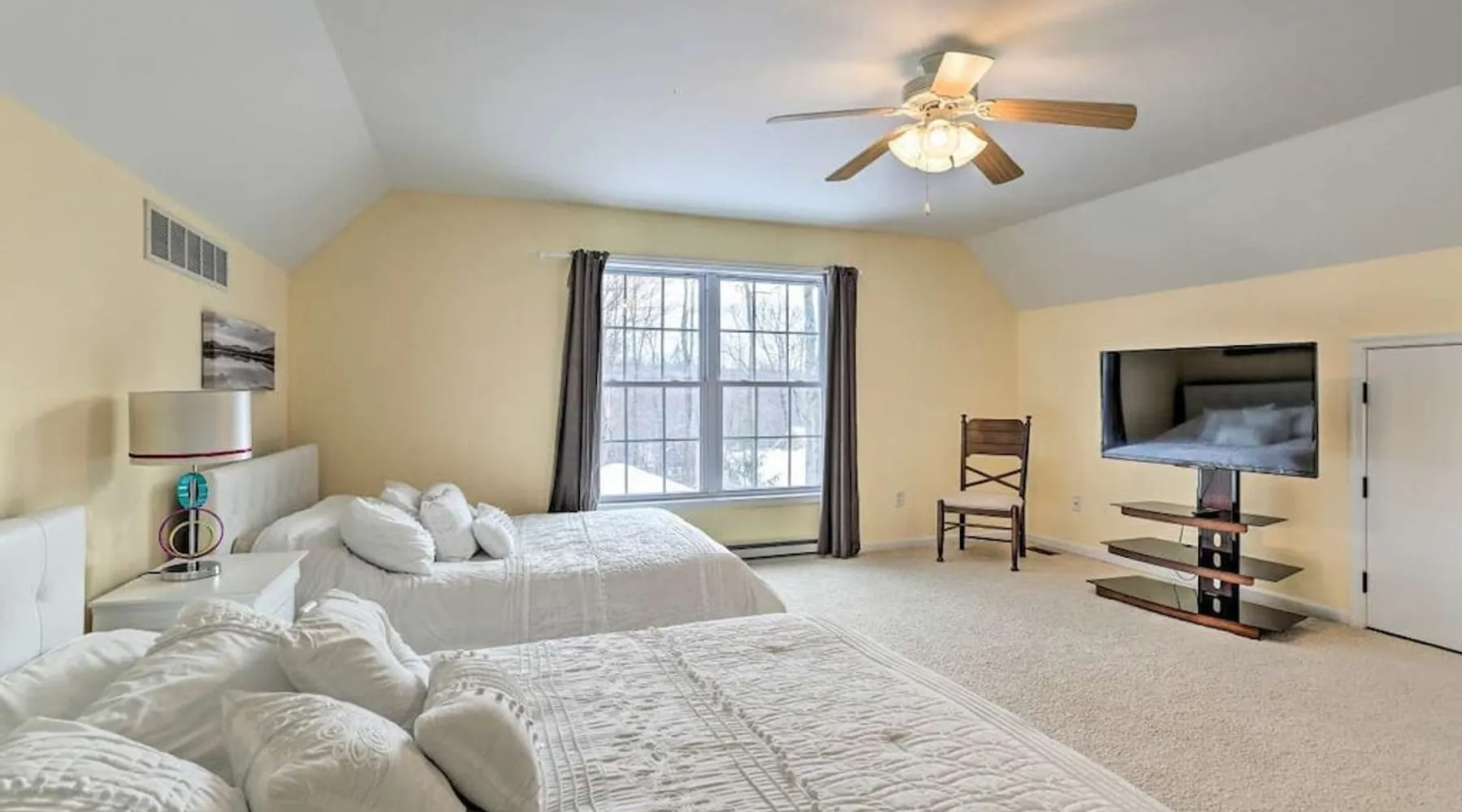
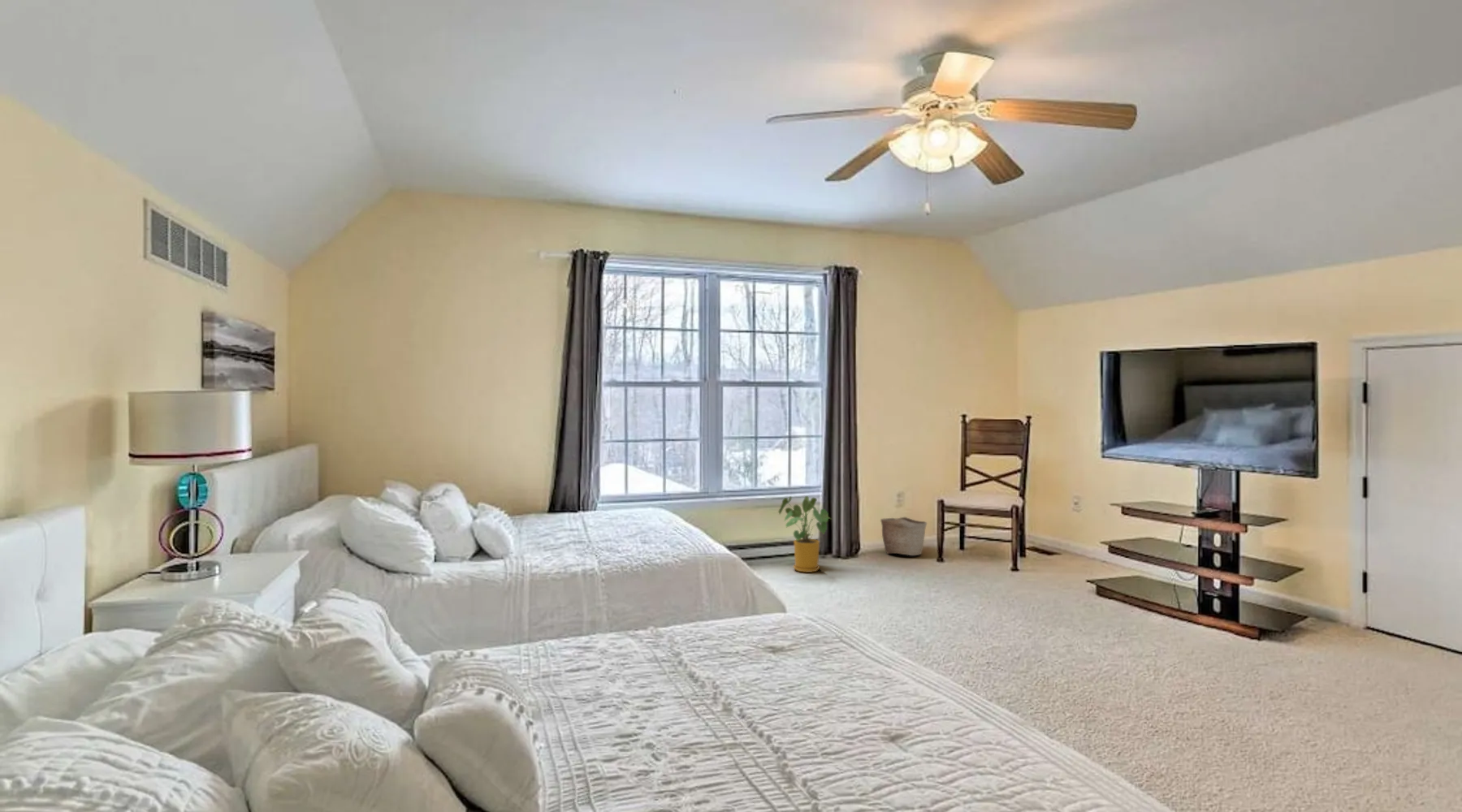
+ house plant (803, 533)
+ basket (903, 534)
